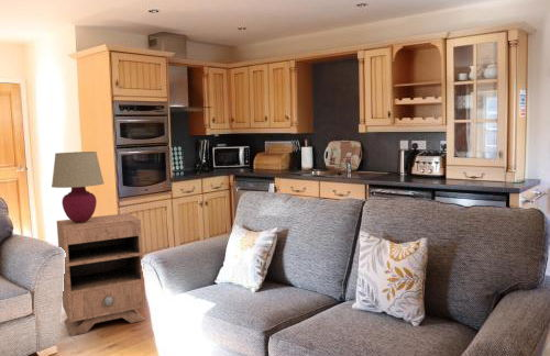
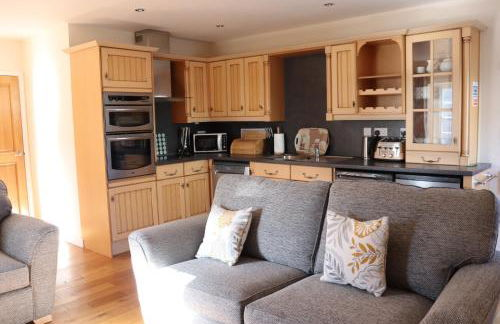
- table lamp (78, 187)
- nightstand (101, 270)
